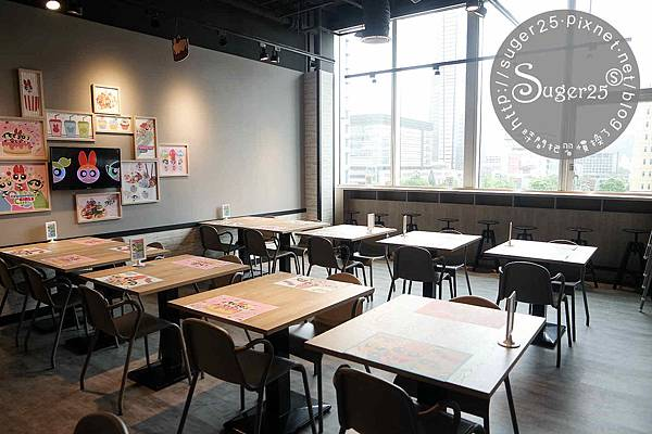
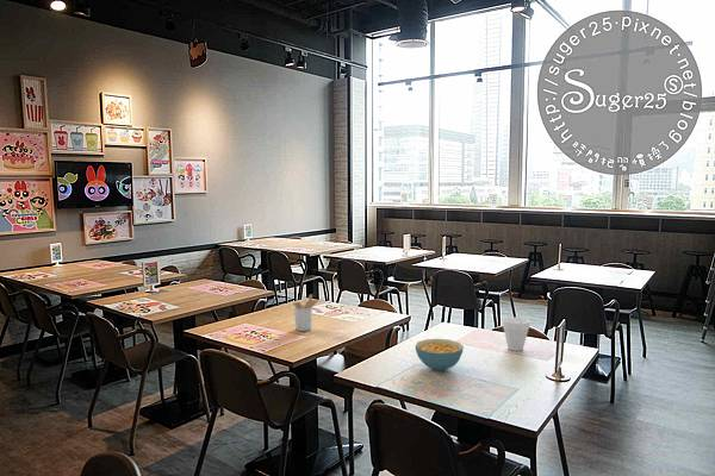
+ cereal bowl (439, 357)
+ utensil holder (306, 313)
+ cup (515, 334)
